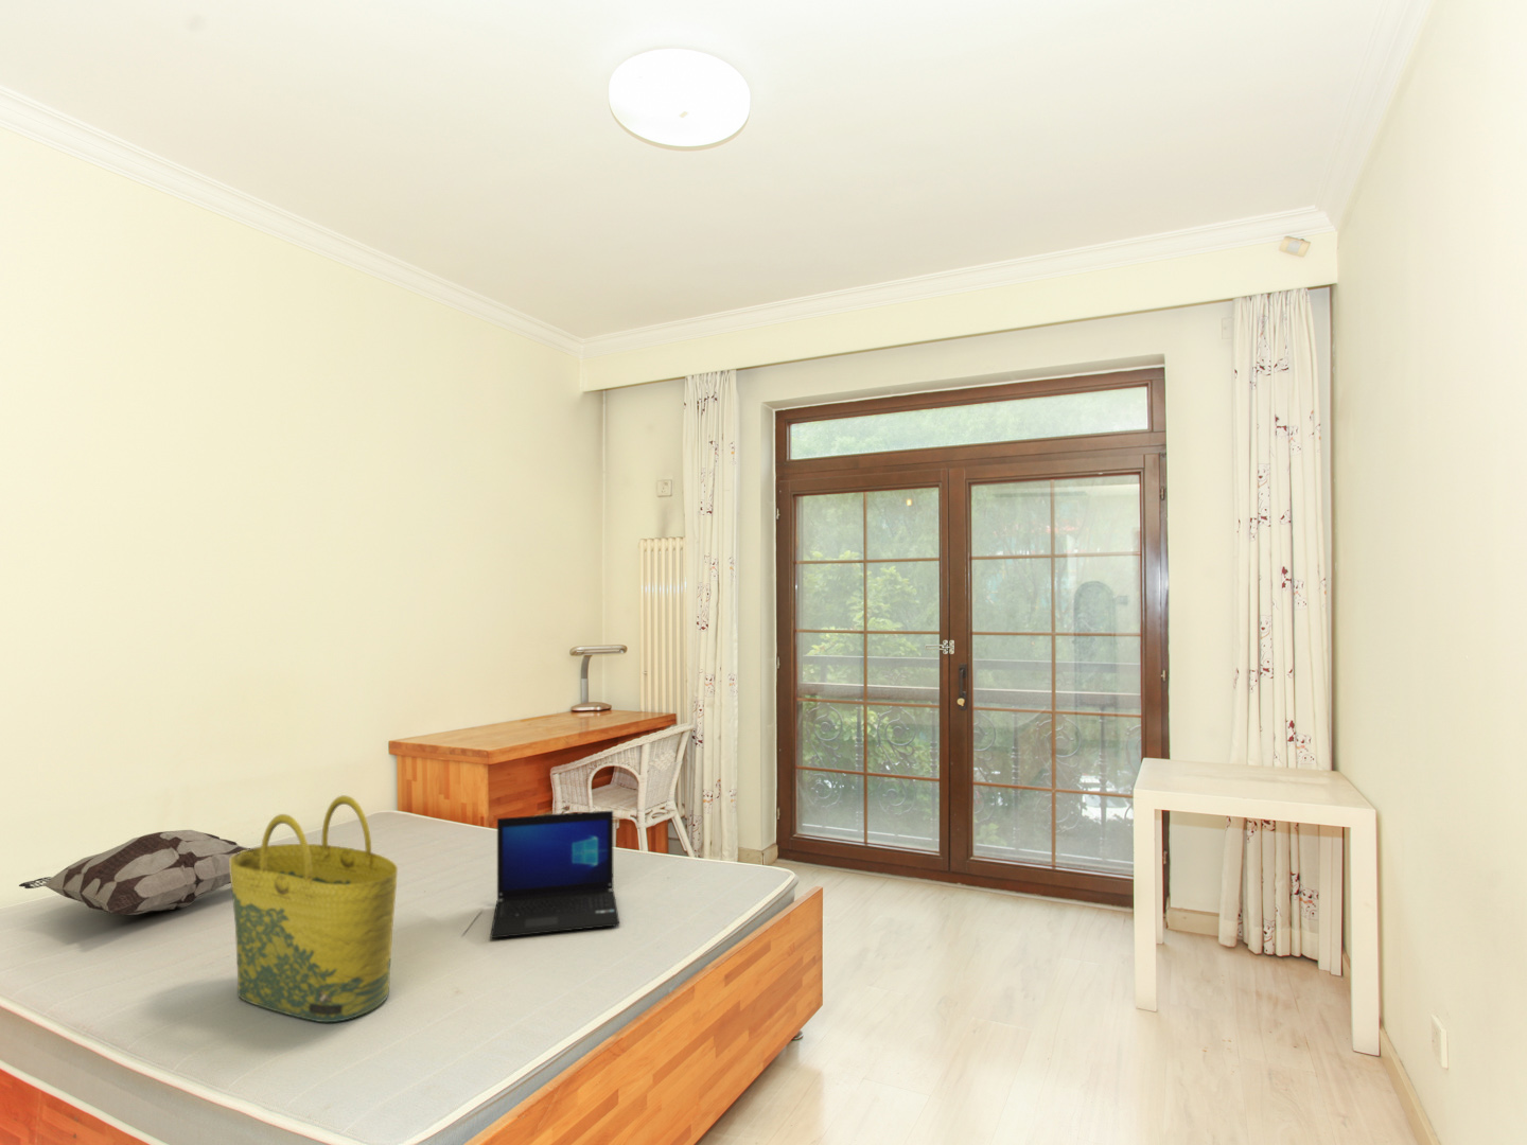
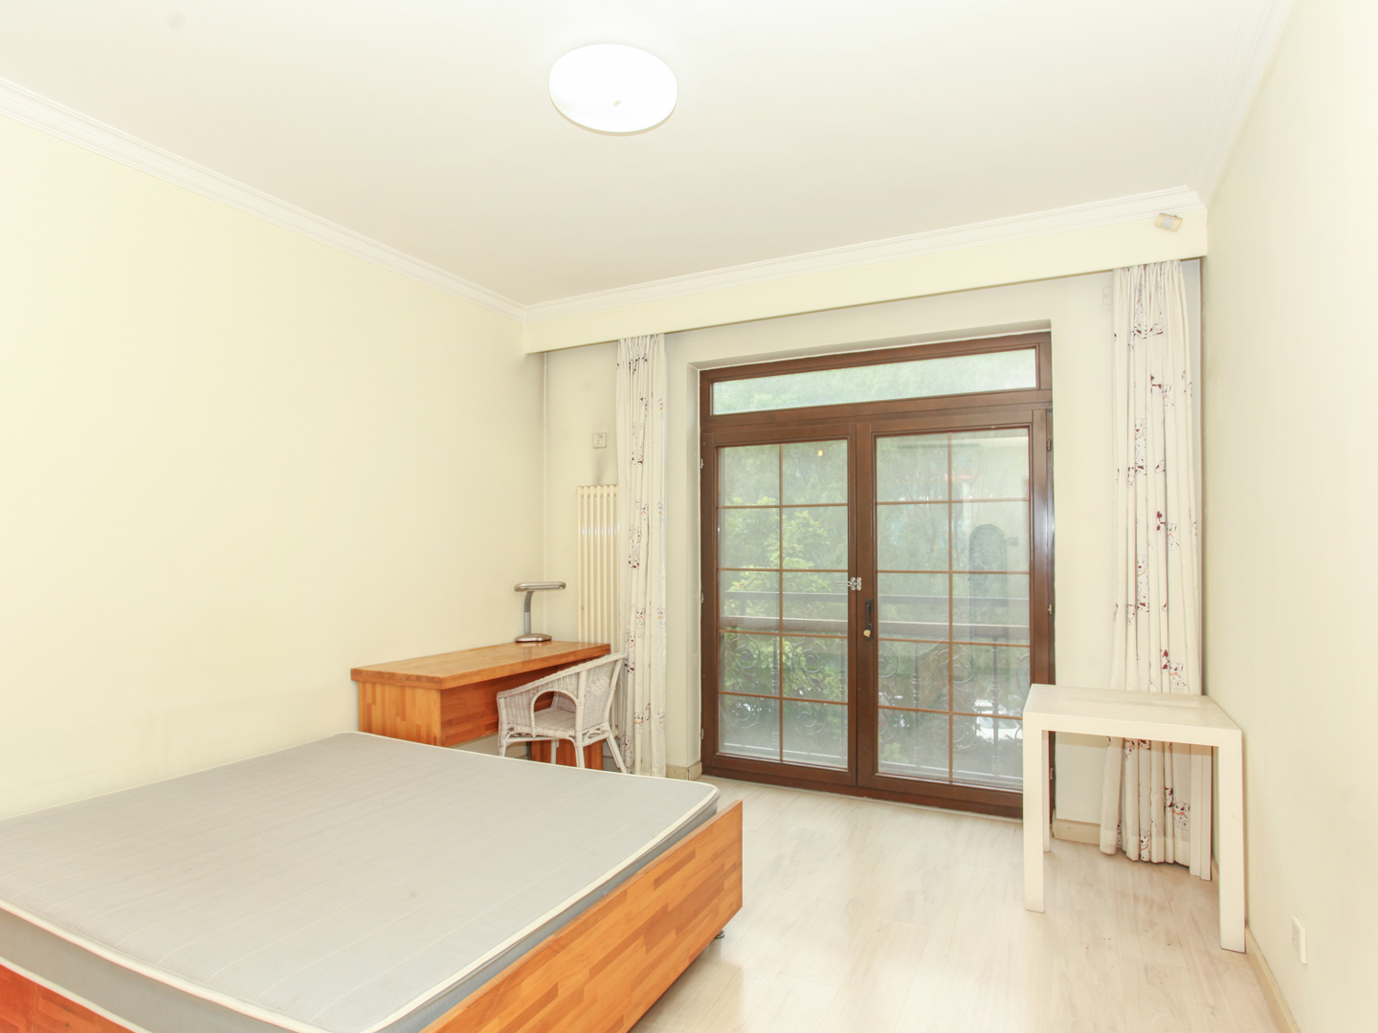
- tote bag (316, 898)
- decorative pillow (154, 872)
- laptop (555, 871)
